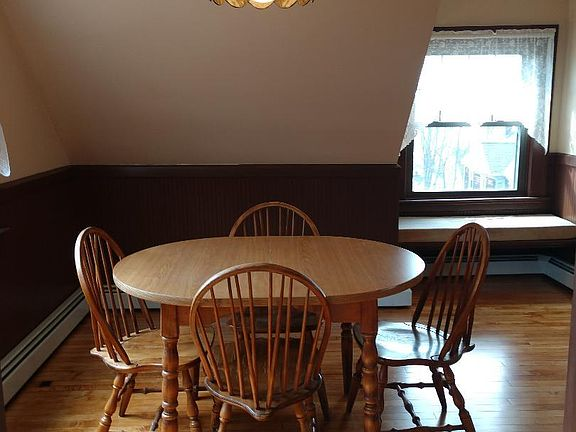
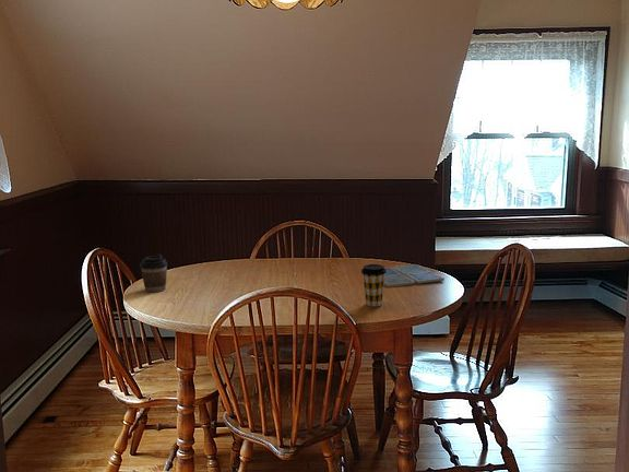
+ drink coaster (403, 274)
+ coffee cup (373, 285)
+ coffee cup (154, 272)
